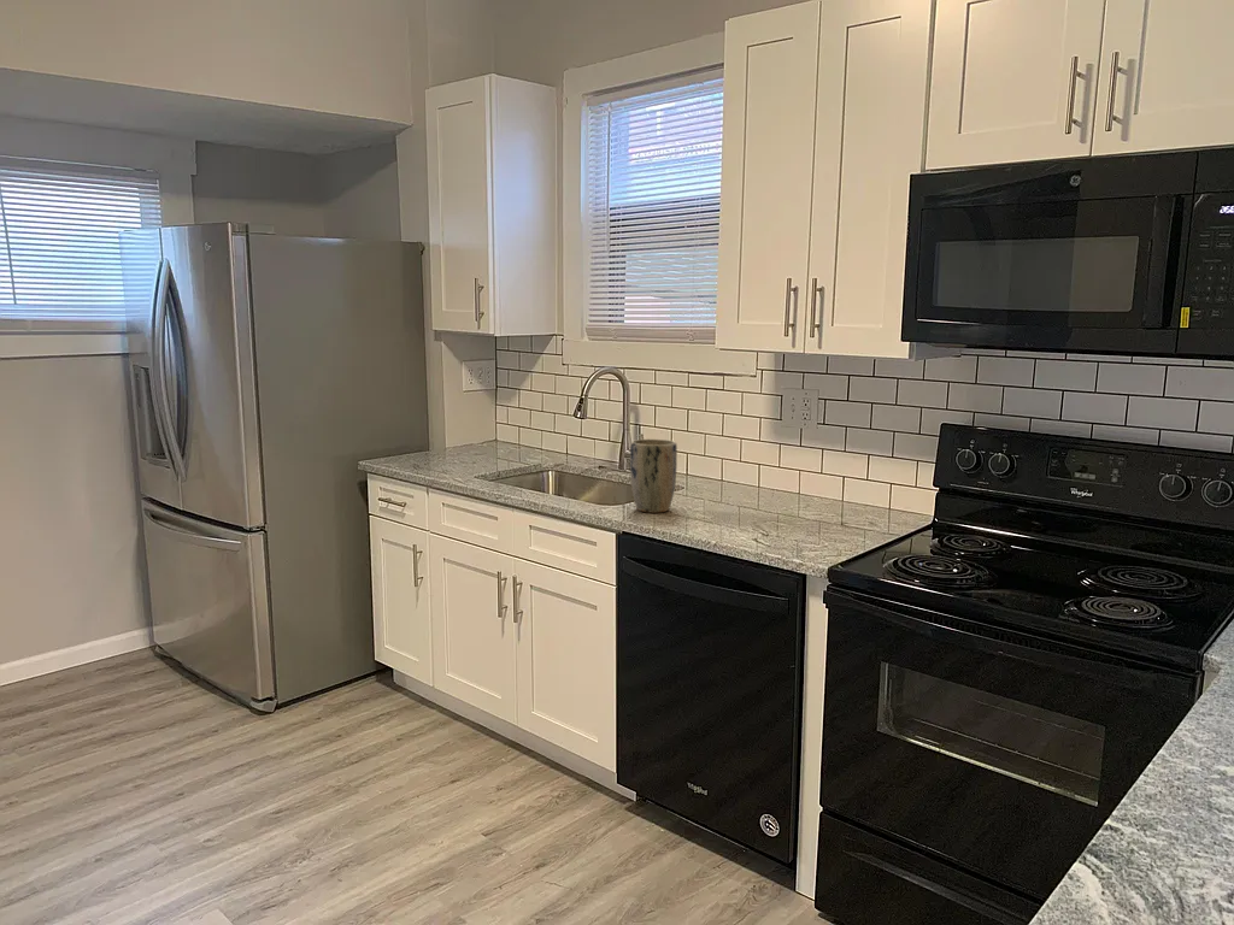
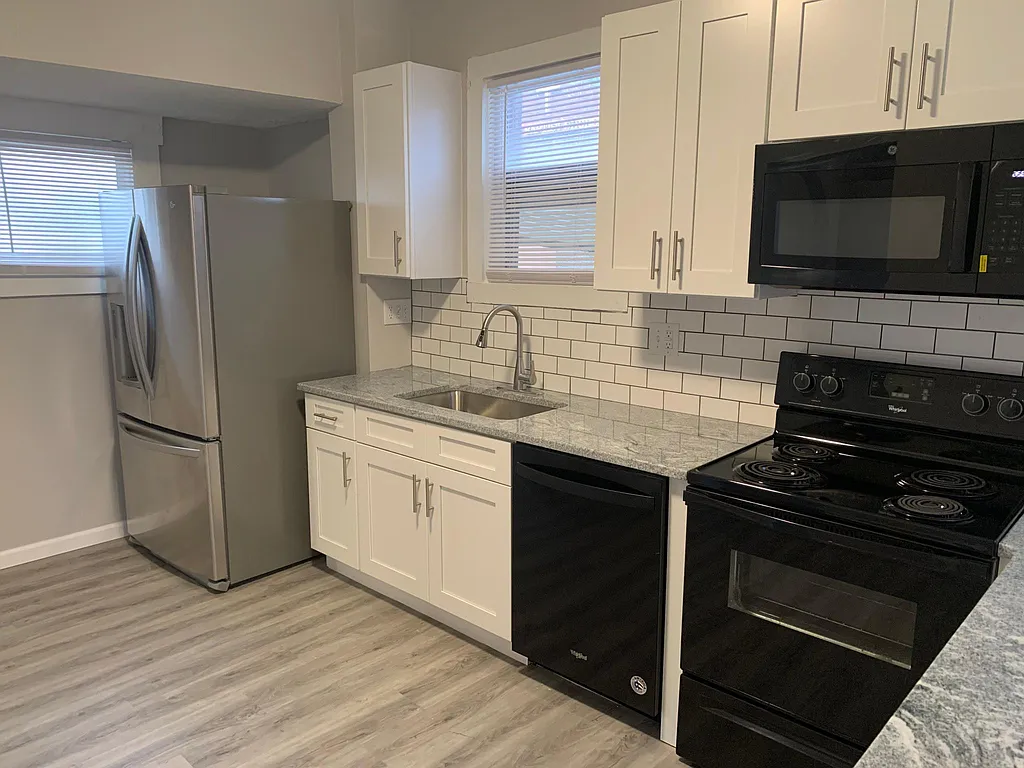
- plant pot (652, 476)
